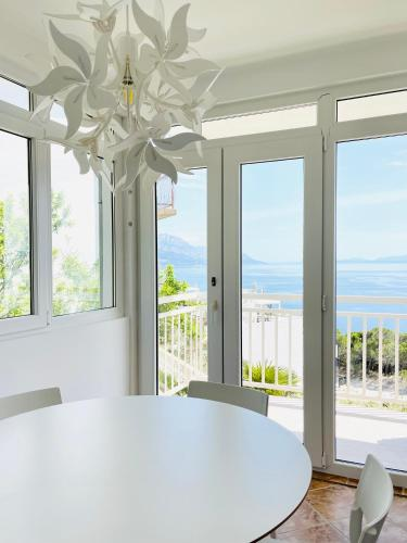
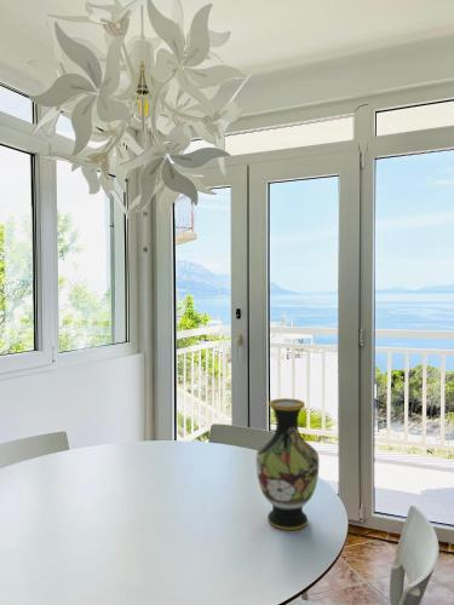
+ vase (287, 461)
